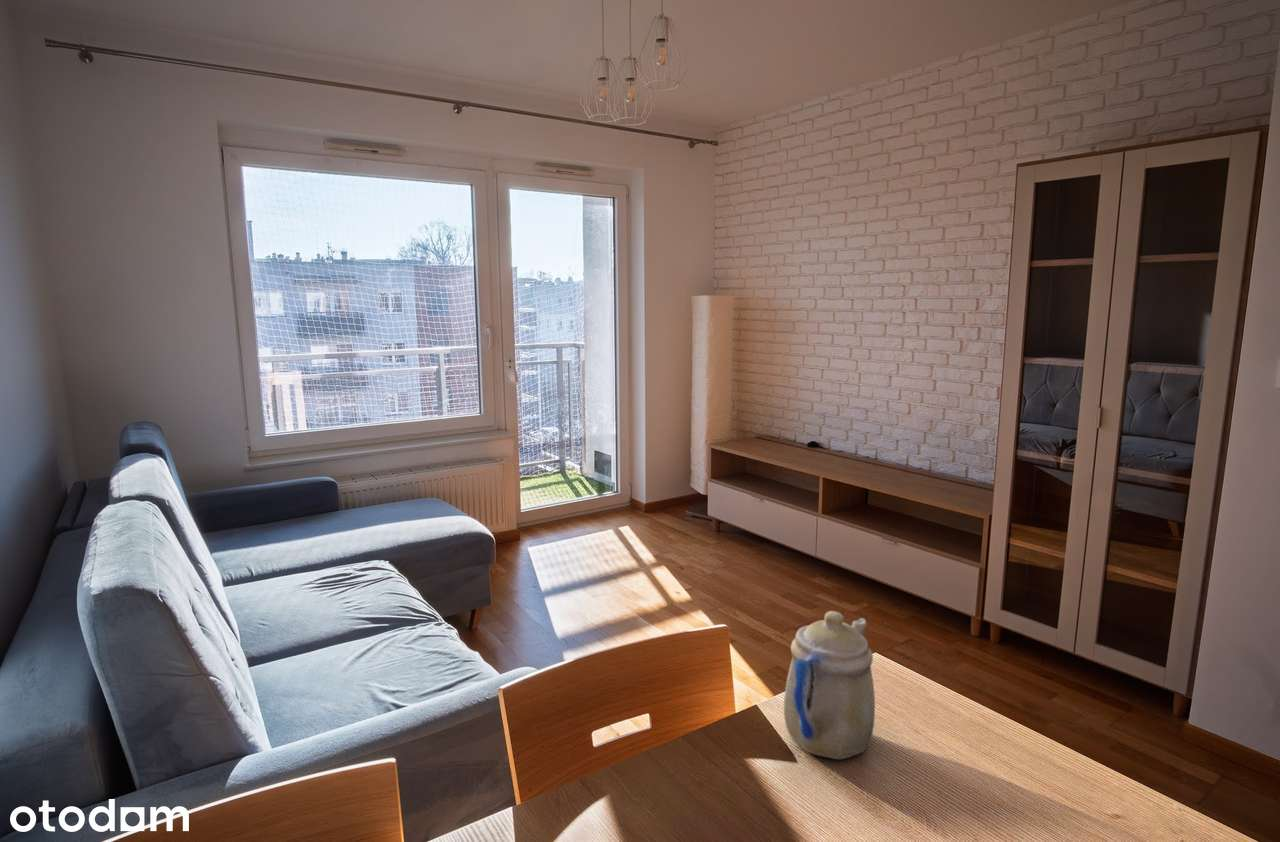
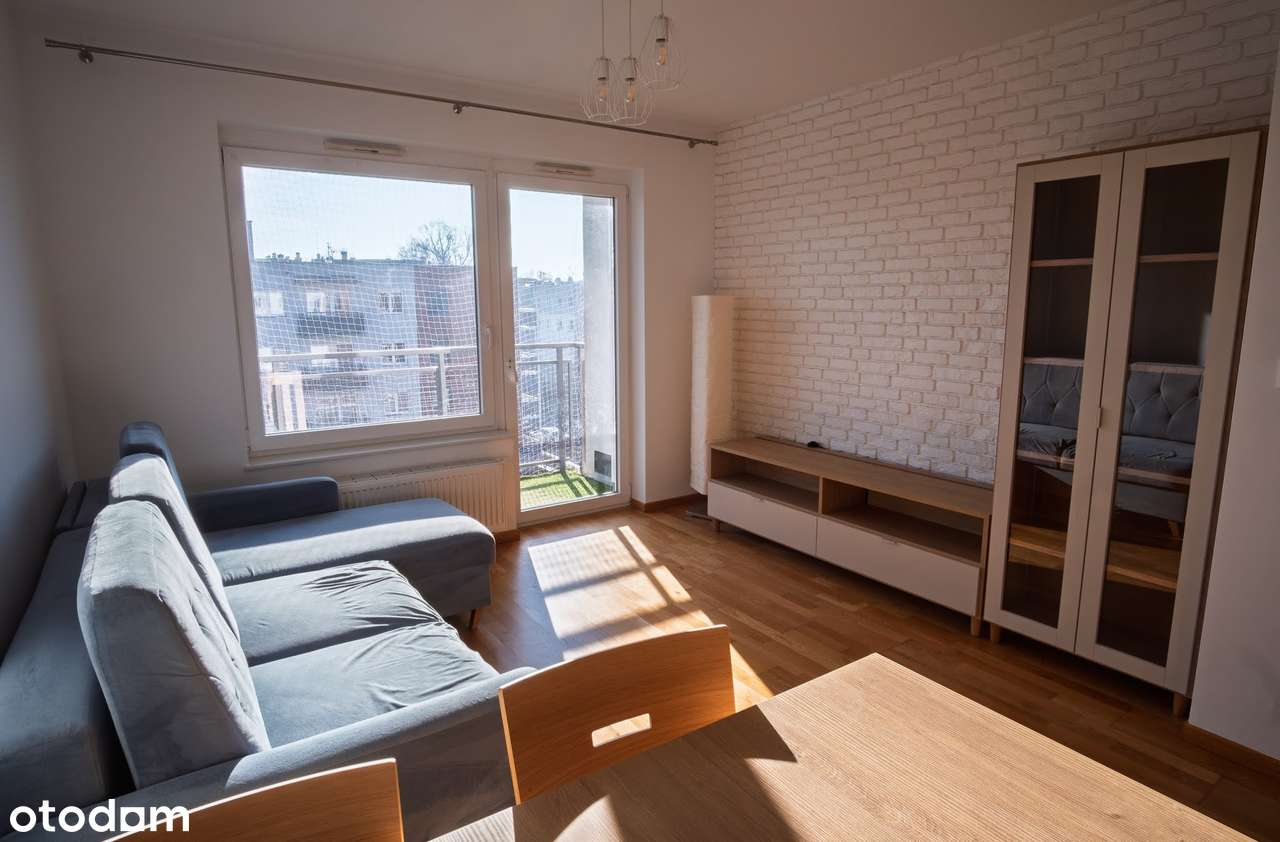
- teapot (830, 676)
